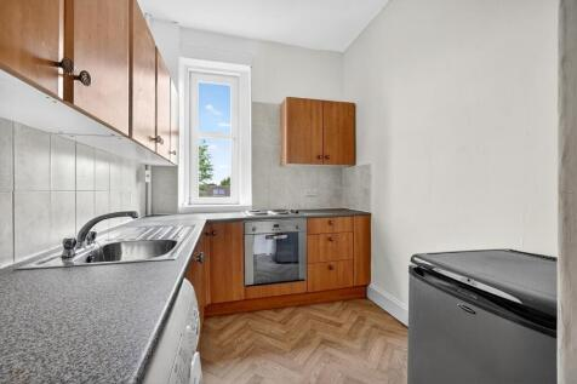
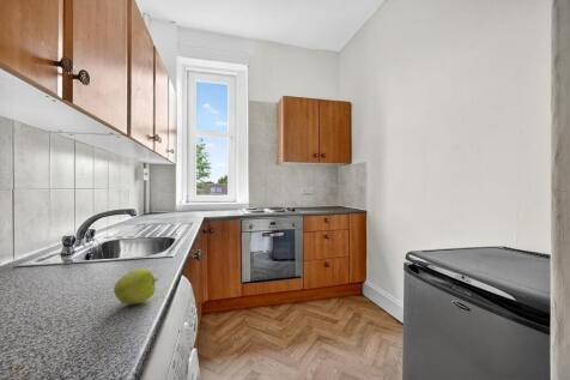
+ apple (137, 285)
